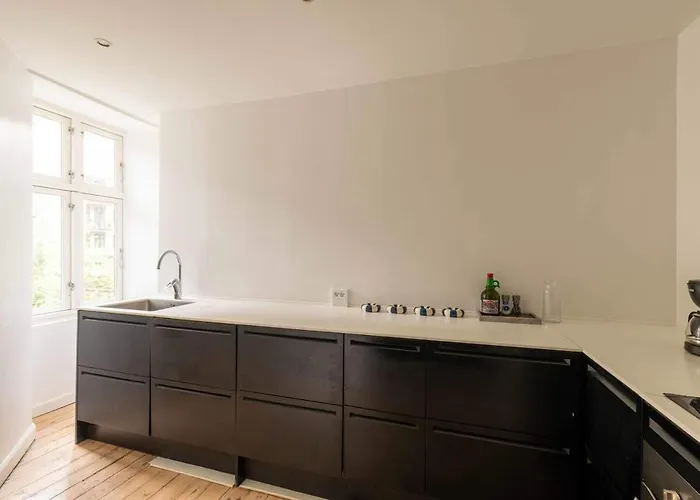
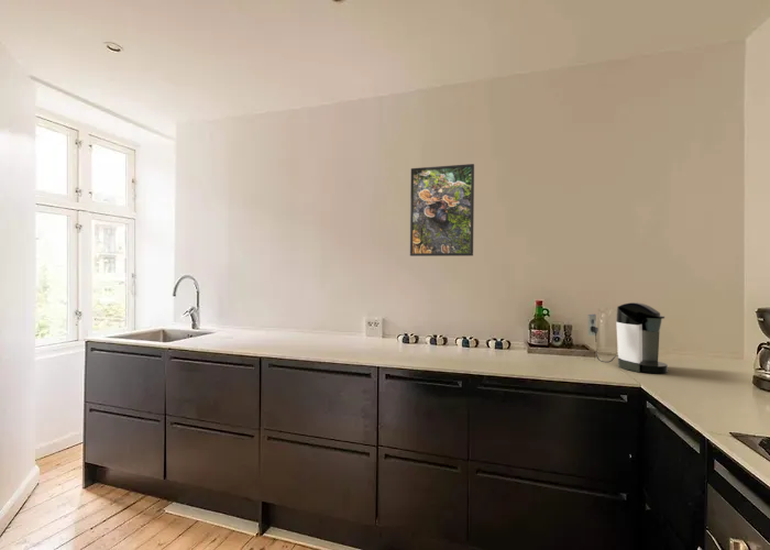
+ coffee maker (631, 336)
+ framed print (441, 211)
